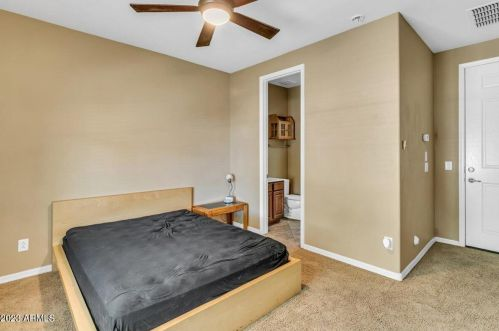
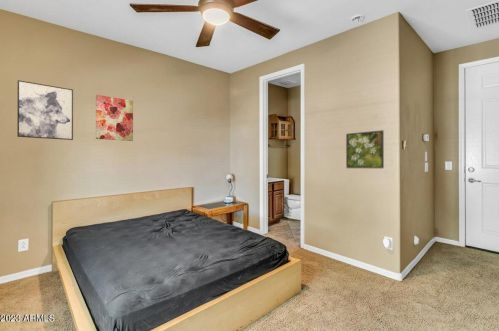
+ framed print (364, 150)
+ wall art (46, 111)
+ wall art (115, 119)
